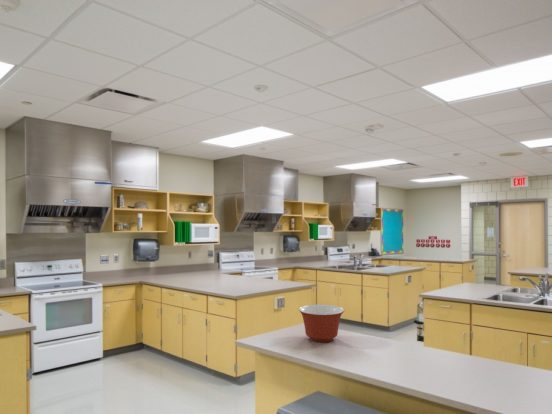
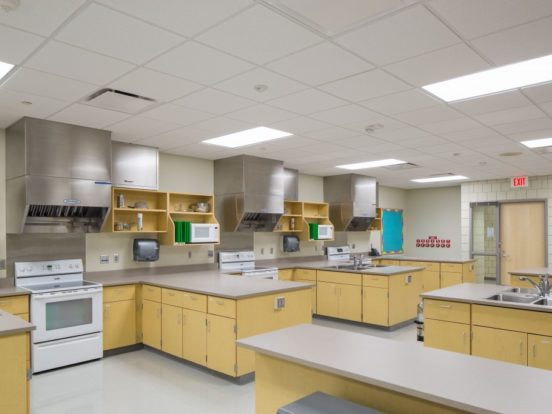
- mixing bowl (321, 323)
